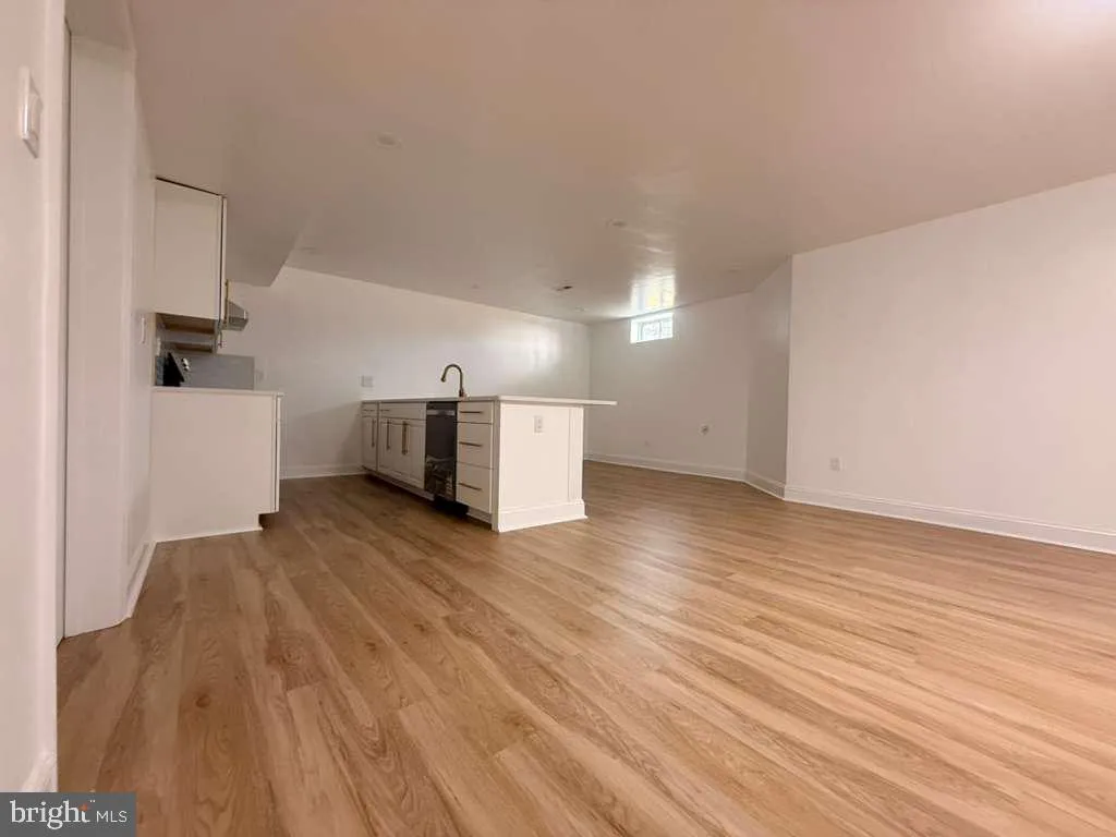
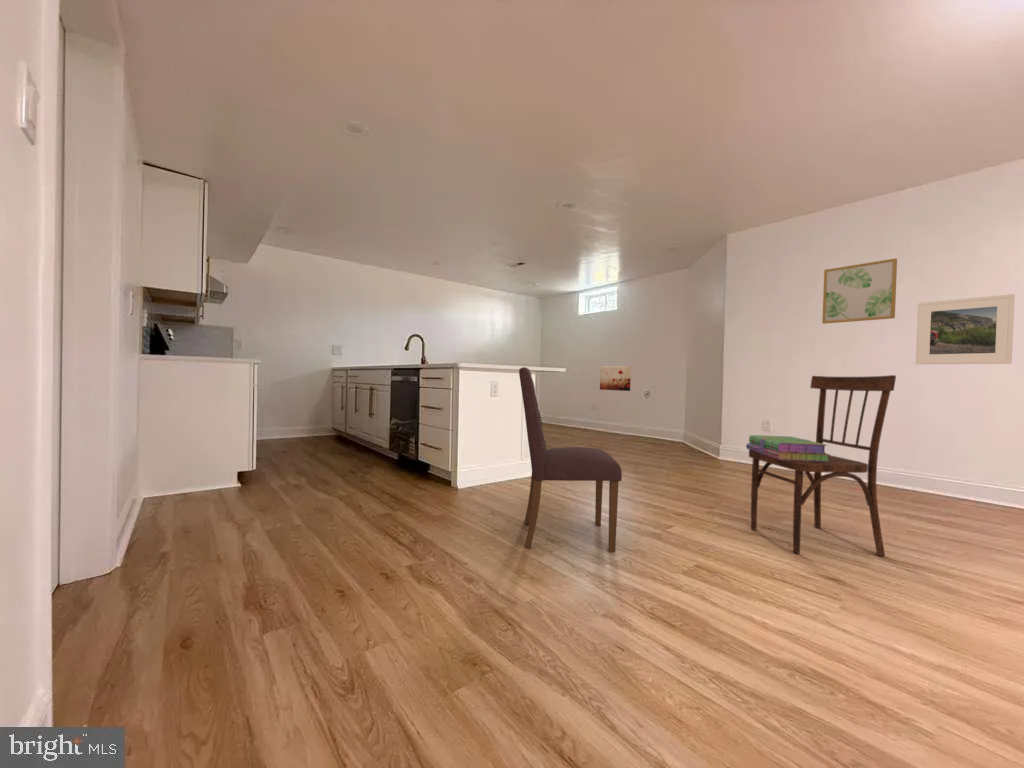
+ wall art (614, 378)
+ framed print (961, 331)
+ stack of books (785, 446)
+ dining chair (811, 461)
+ wall art (857, 292)
+ dining chair (564, 452)
